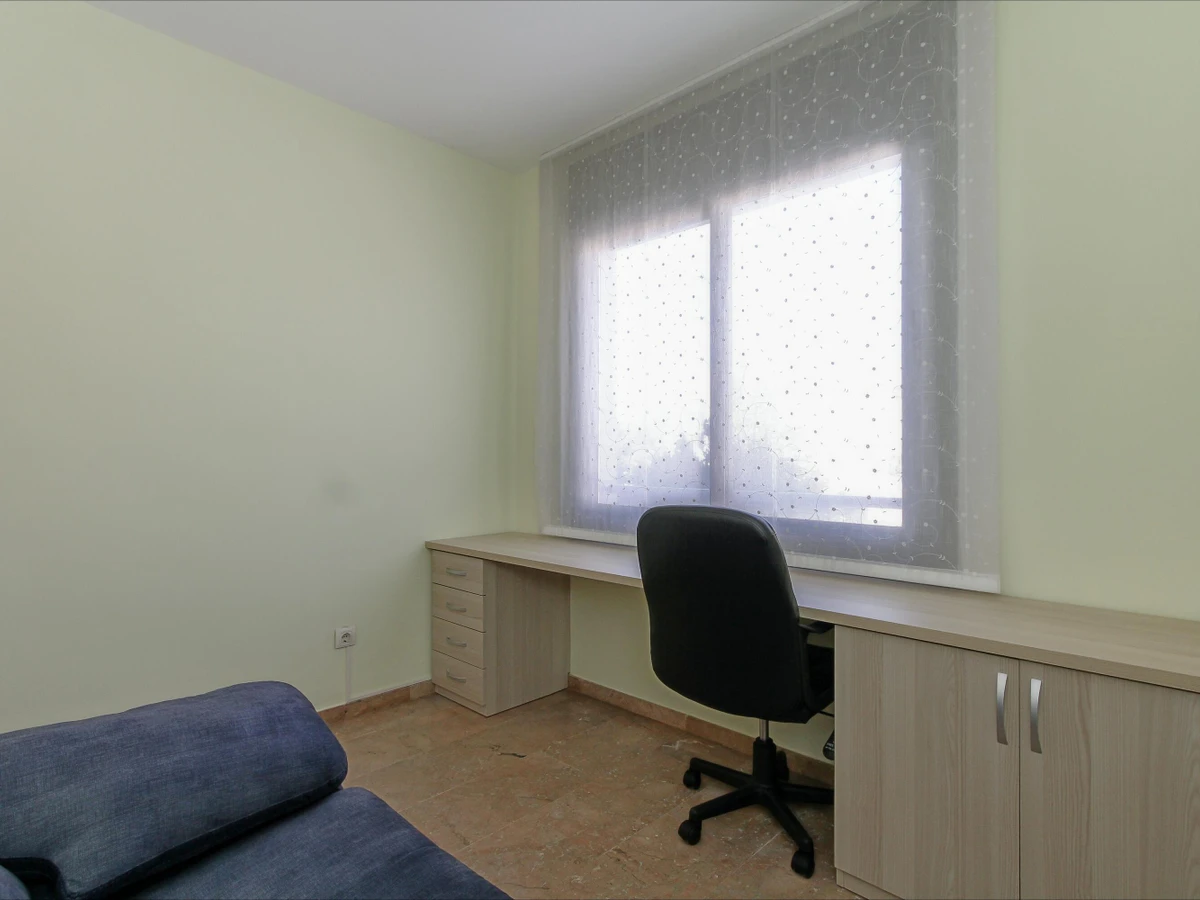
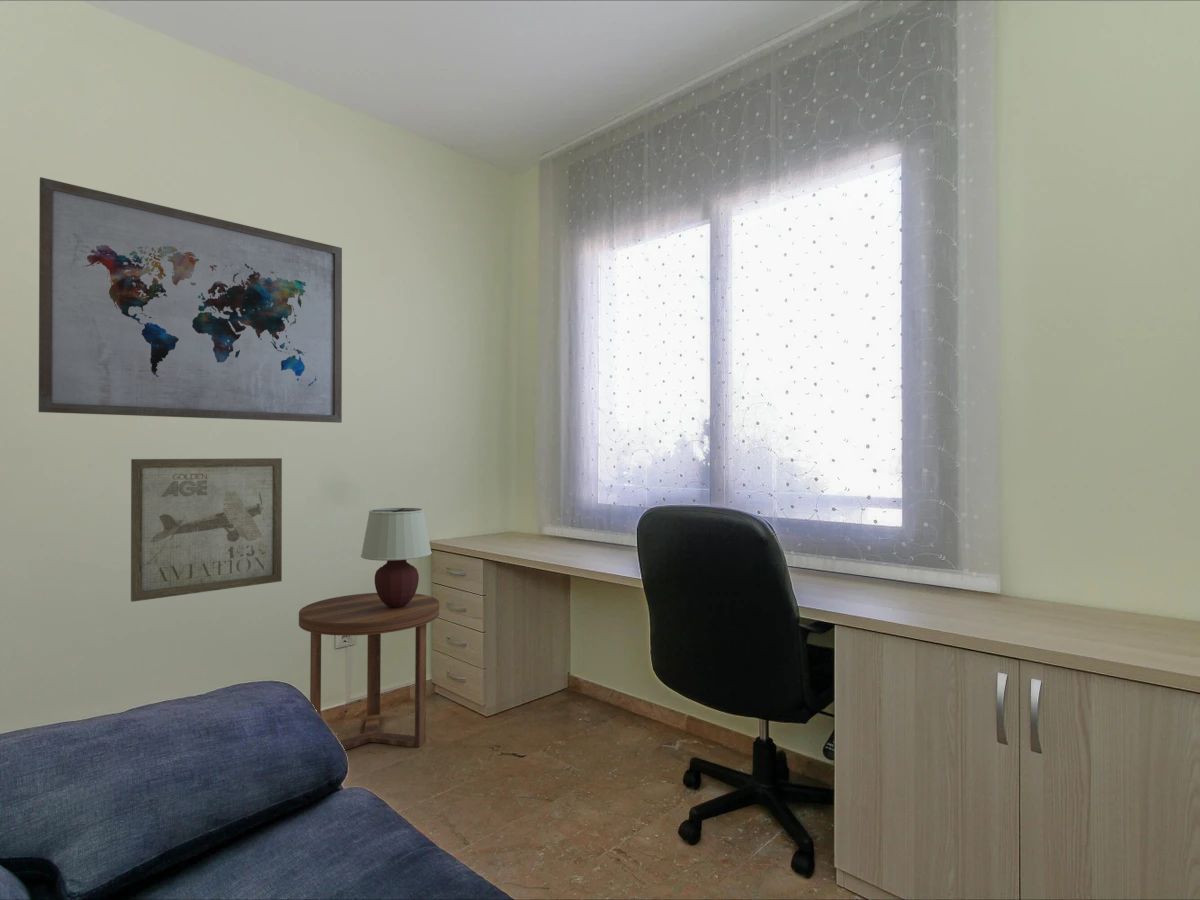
+ wall art (211, 524)
+ wall art (212, 318)
+ table lamp (396, 557)
+ side table (371, 672)
